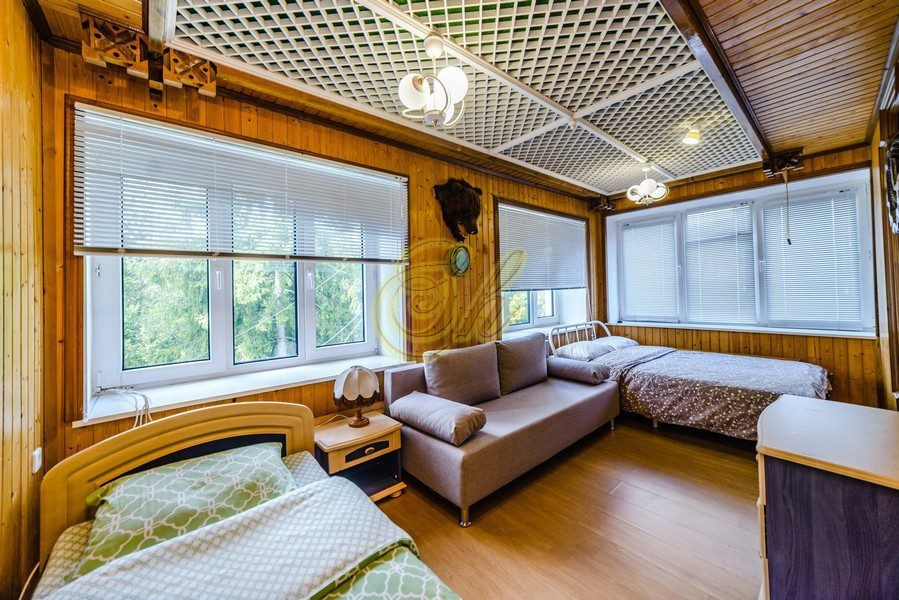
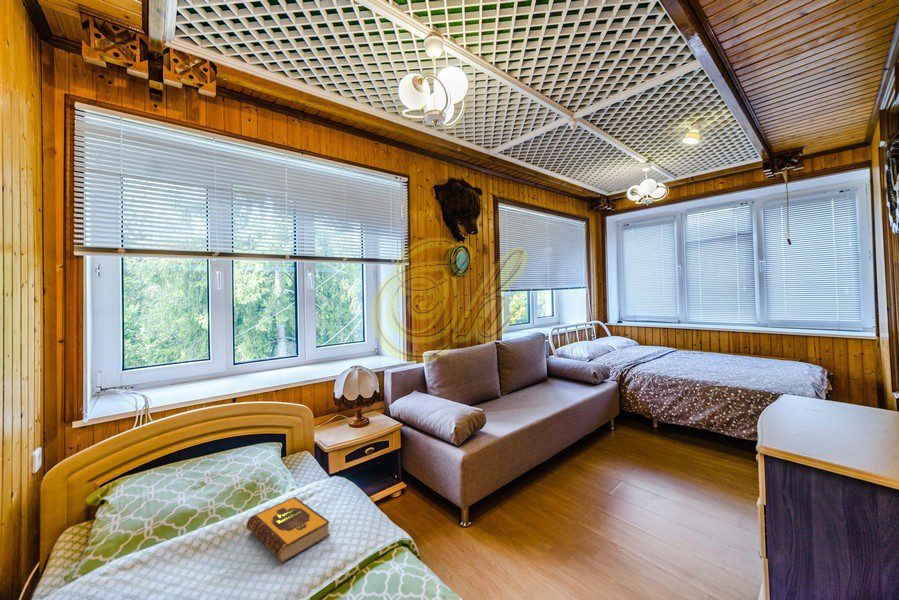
+ hardback book (287, 527)
